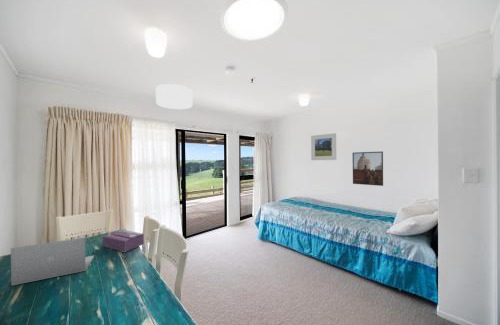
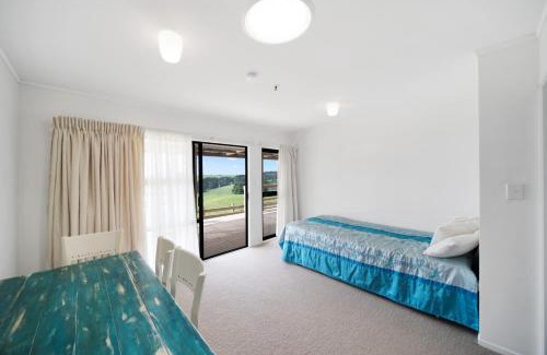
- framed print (323, 147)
- laptop (58, 252)
- ceiling light (174, 97)
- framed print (367, 168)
- tissue box (123, 239)
